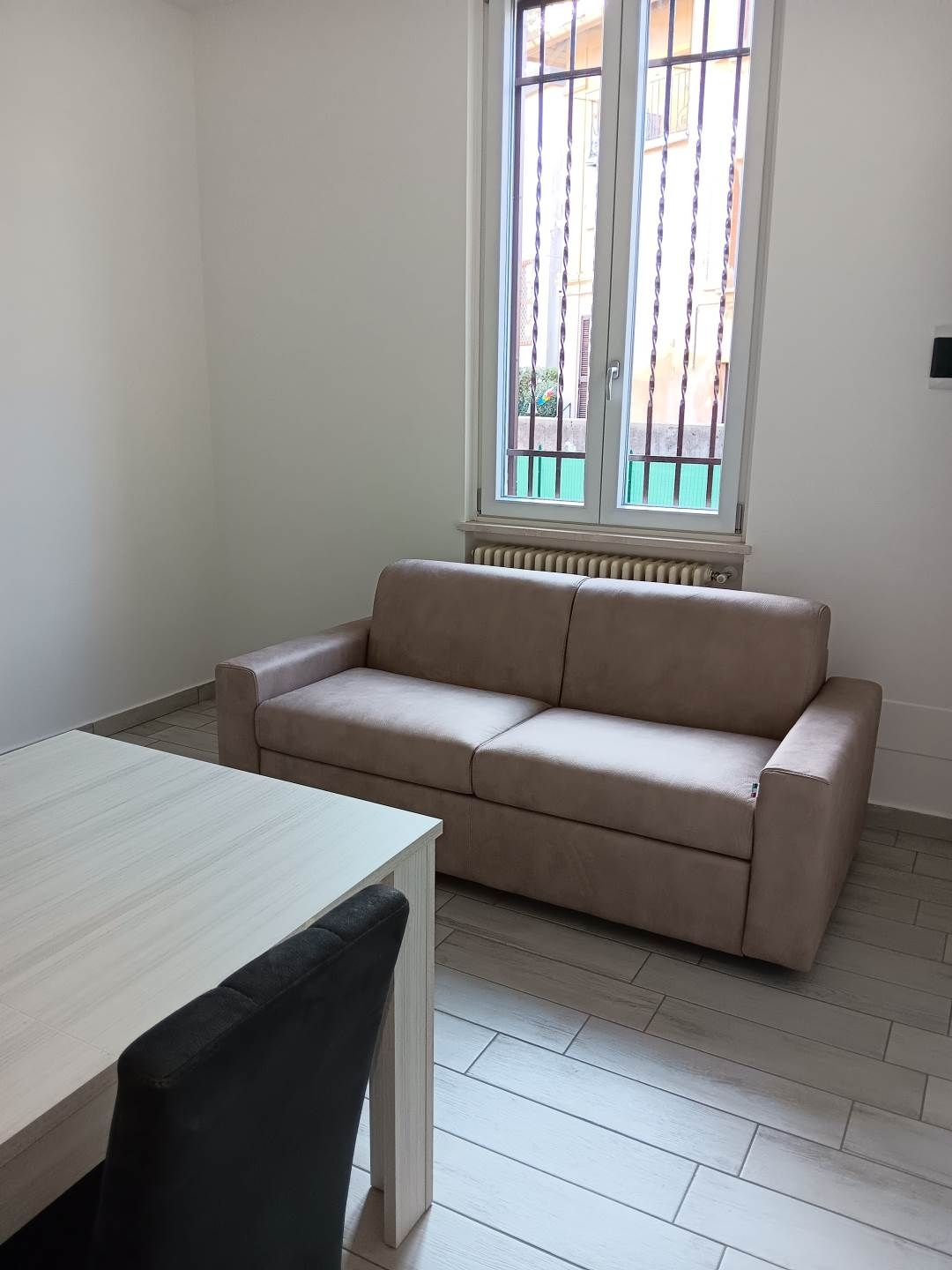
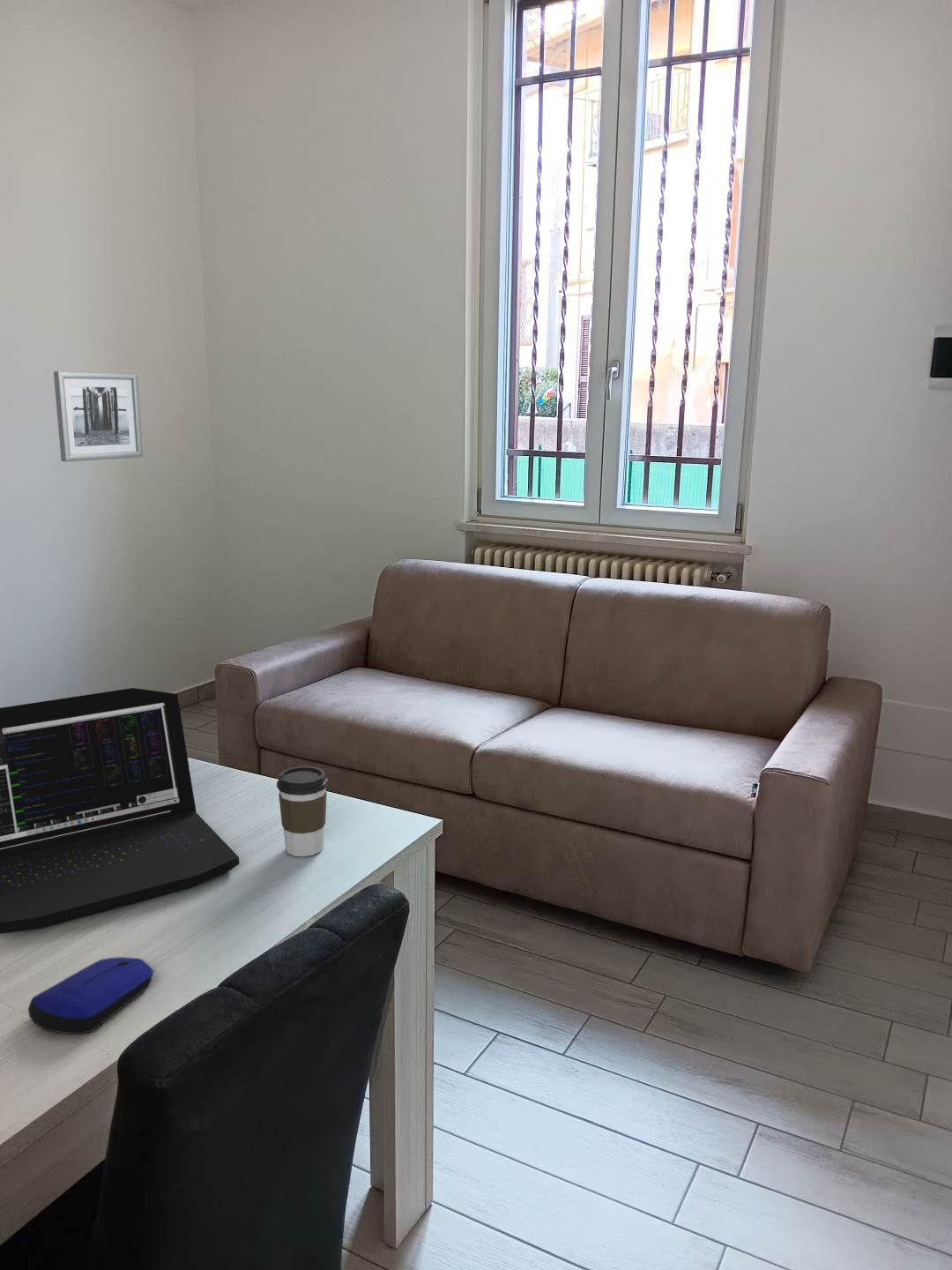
+ coffee cup (303, 811)
+ laptop (88, 797)
+ computer mouse (93, 988)
+ wall art (100, 416)
